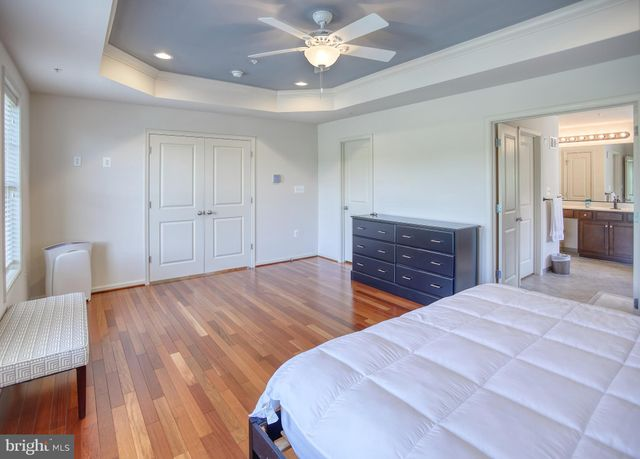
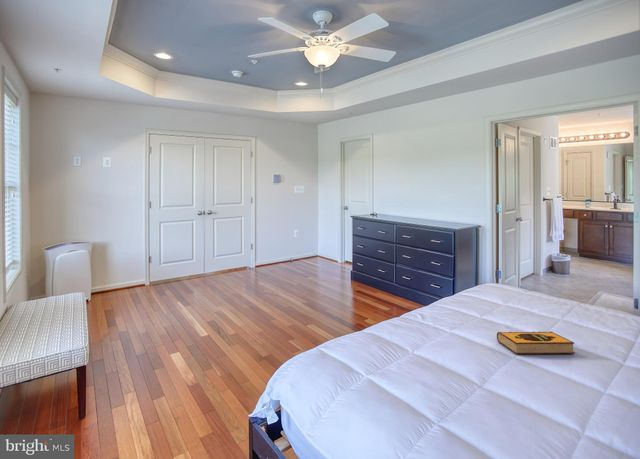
+ hardback book (533, 341)
